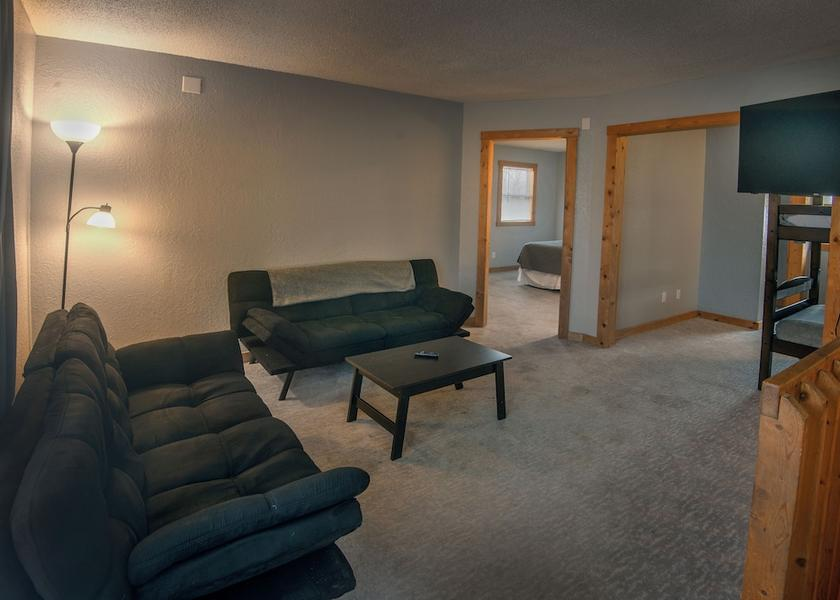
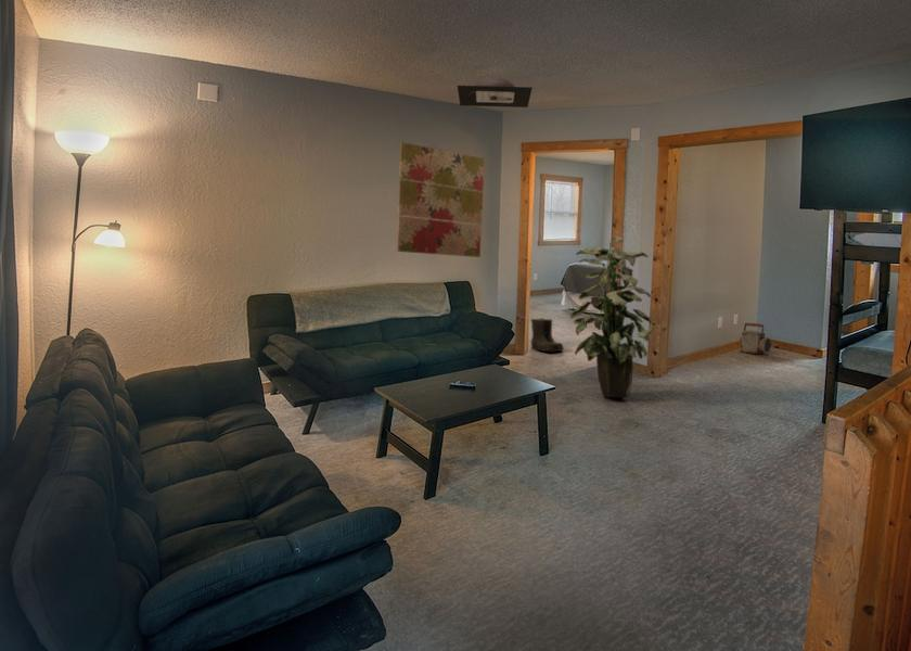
+ lantern (755, 337)
+ ceiling light (495, 89)
+ indoor plant (611, 318)
+ boots (547, 334)
+ wall art (442, 203)
